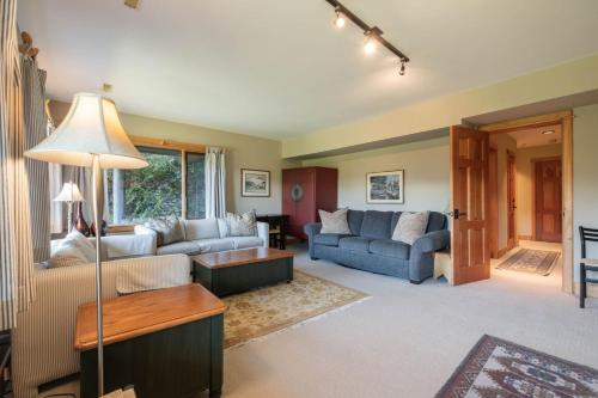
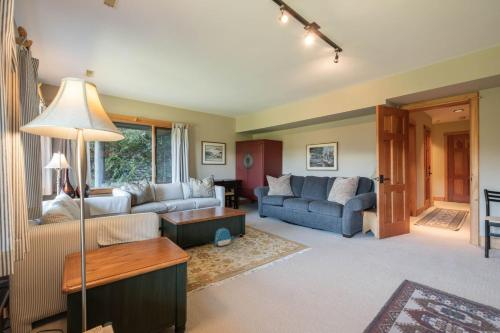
+ backpack (223, 235)
